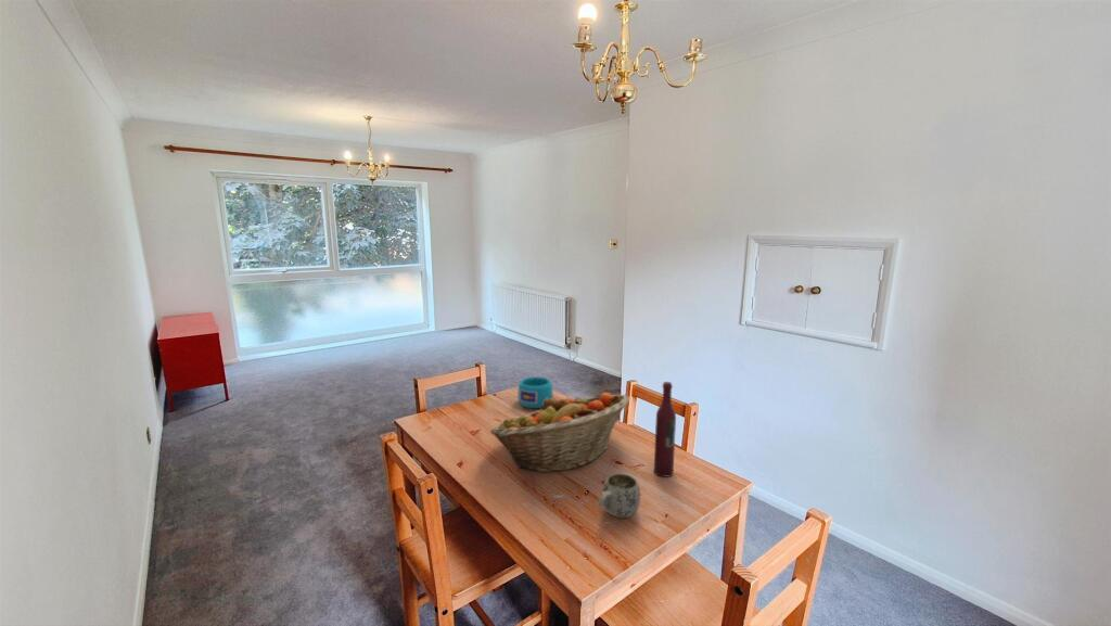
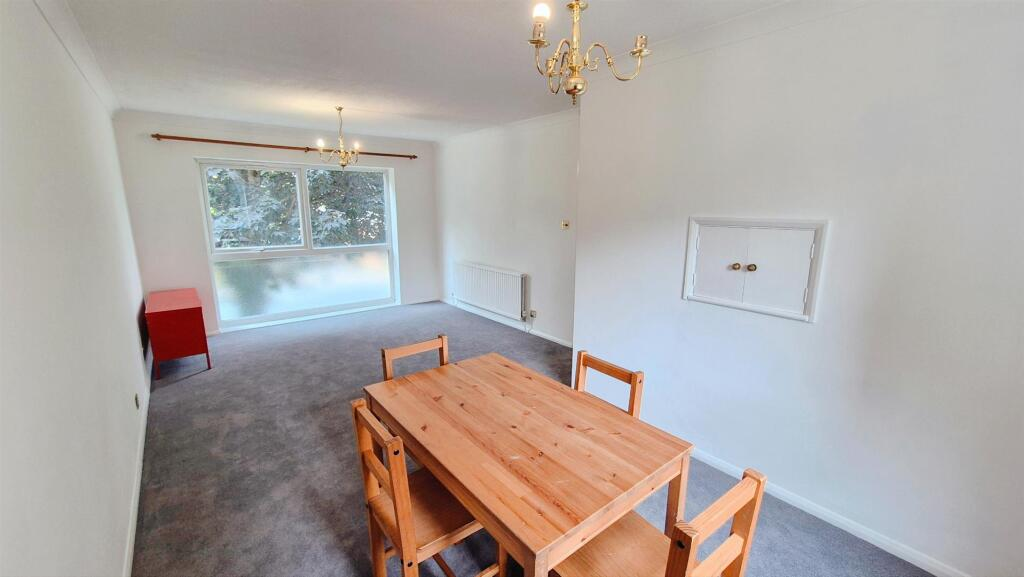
- mug (616, 499)
- wine bottle (665, 427)
- cup (537, 391)
- fruit basket (562, 424)
